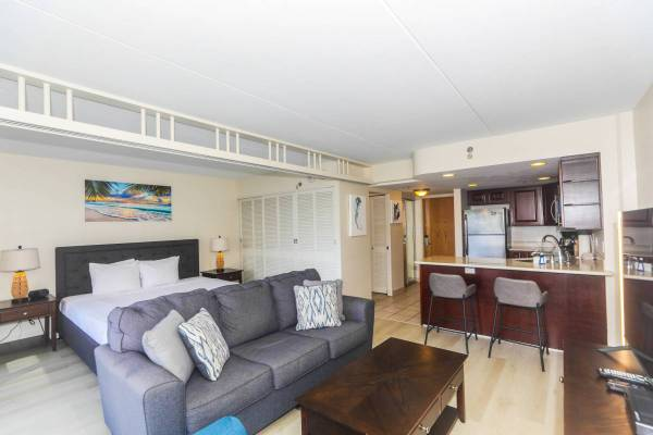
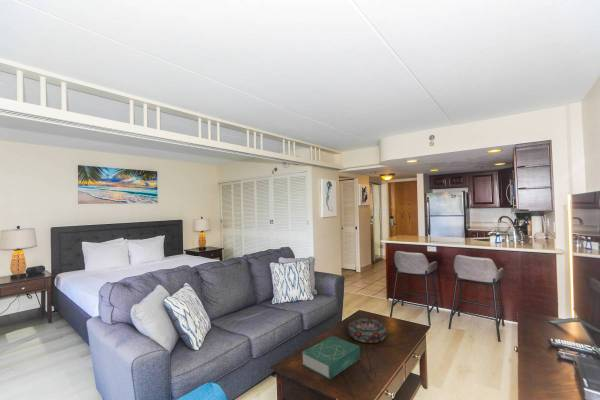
+ book (331, 355)
+ decorative bowl (367, 330)
